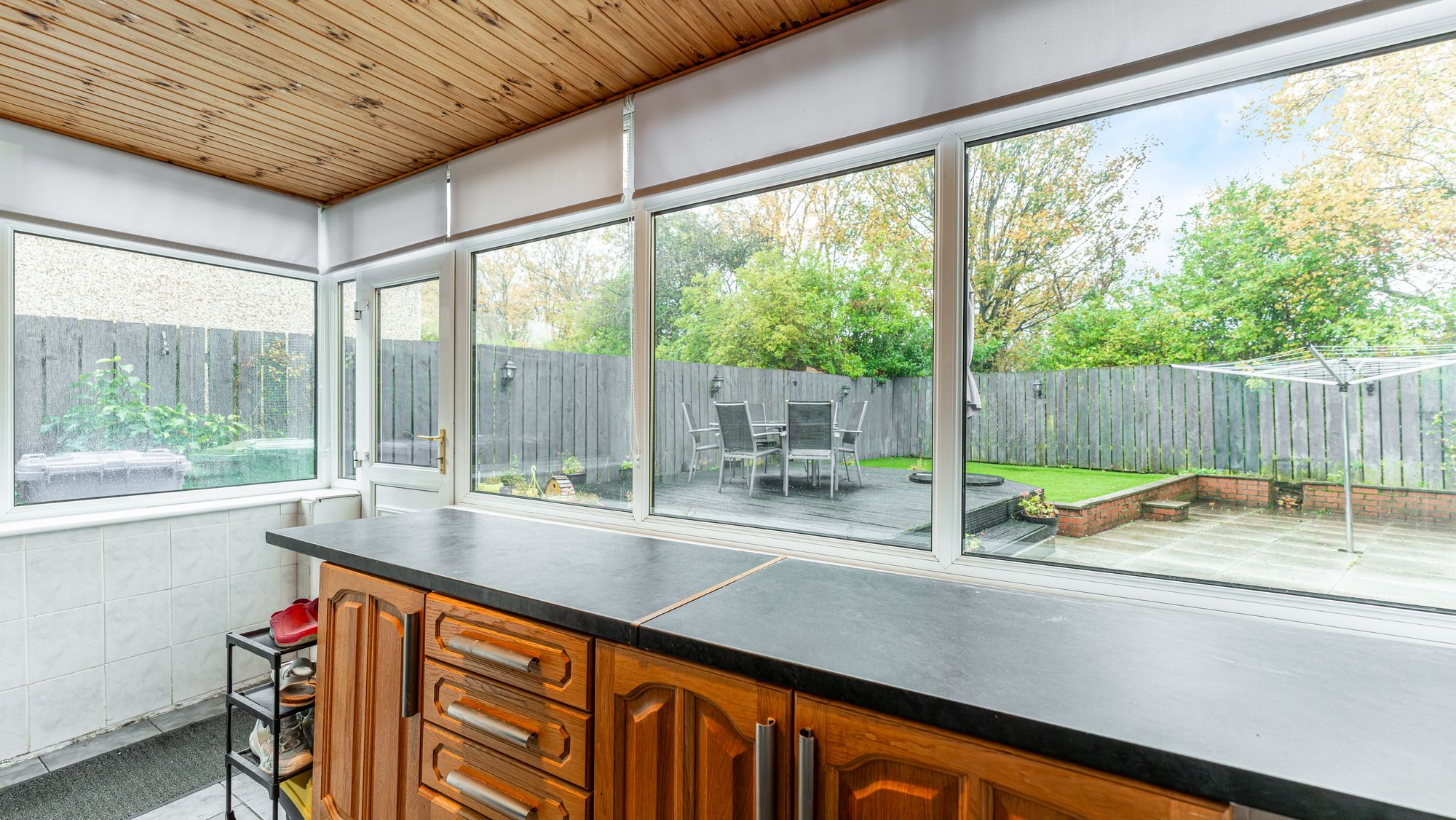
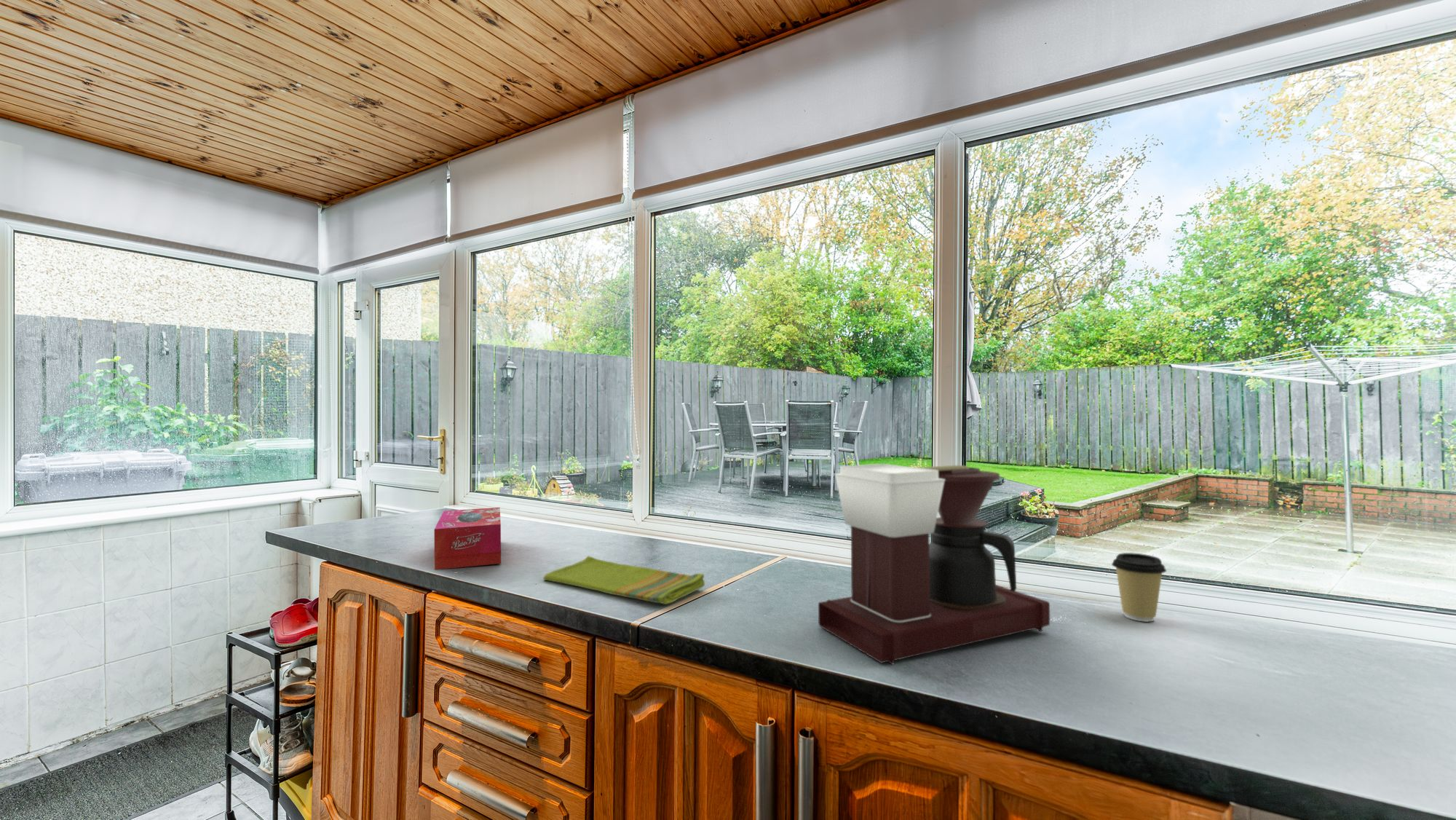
+ coffee maker (933, 547)
+ dish towel (622, 577)
+ tissue box (470, 535)
+ coffee cup (1139, 587)
